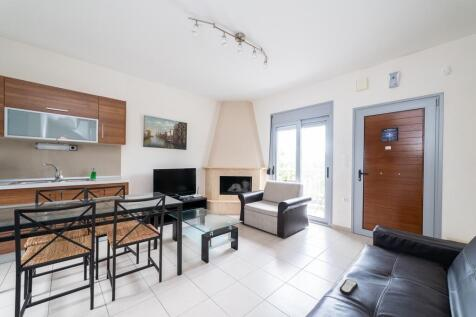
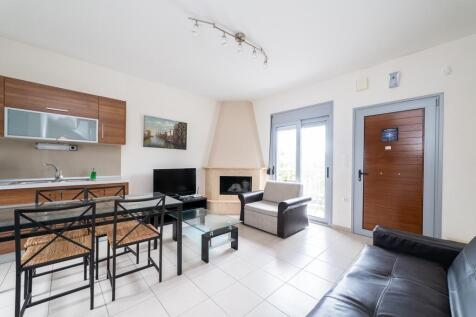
- remote control (348, 286)
